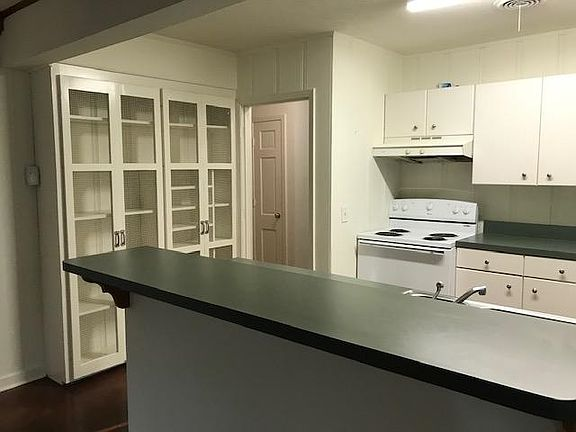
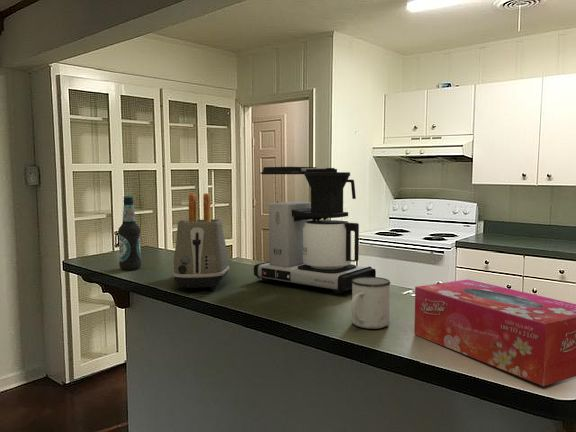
+ bottle (129, 232)
+ coffee maker (313, 225)
+ mug (366, 303)
+ toaster (200, 238)
+ tissue box (499, 323)
